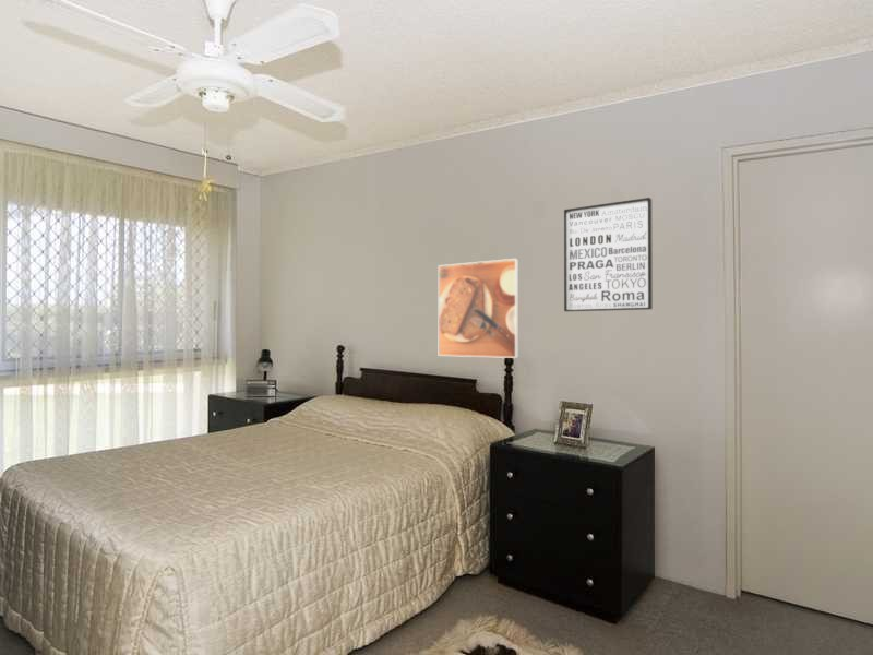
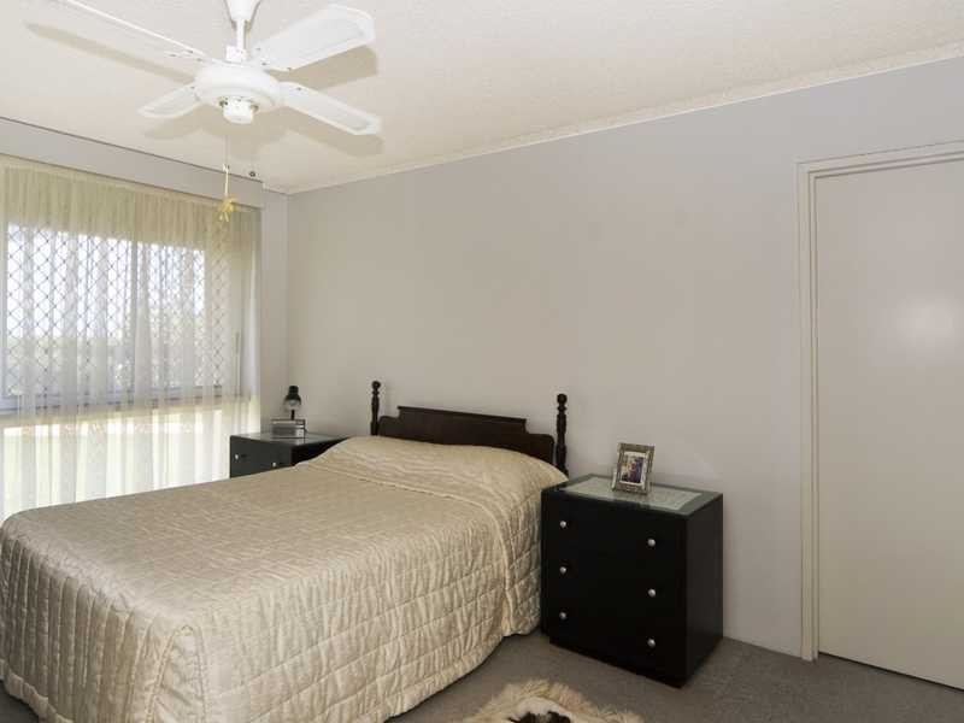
- wall art (606, 257)
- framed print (476, 309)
